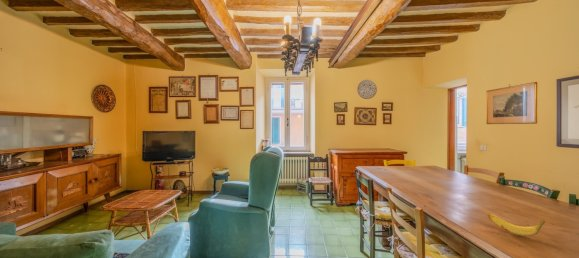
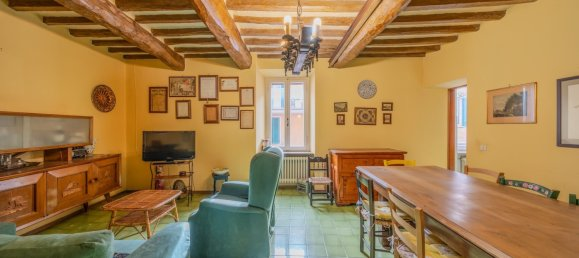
- banana (514, 225)
